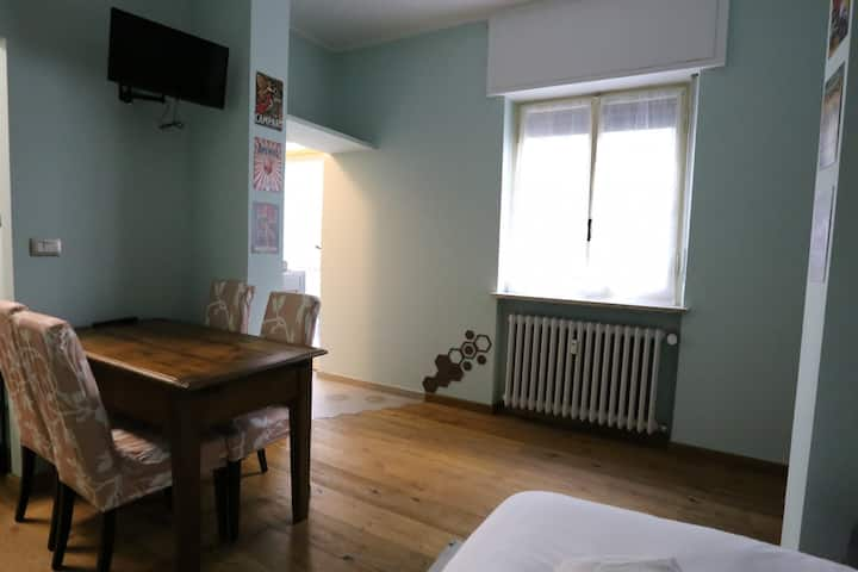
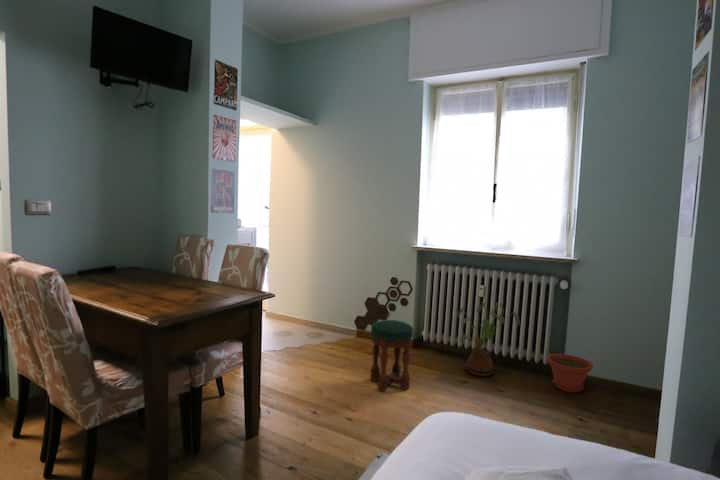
+ stool (394, 353)
+ plant pot (568, 374)
+ house plant (485, 339)
